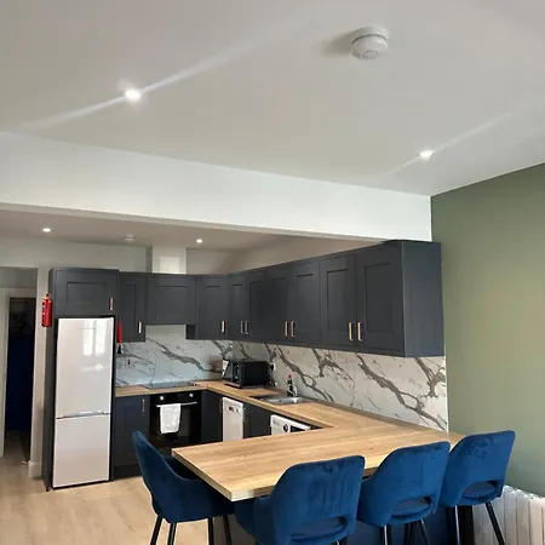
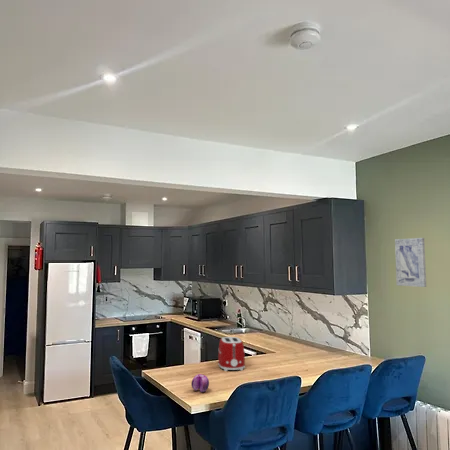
+ toaster (231, 353)
+ wall art (410, 262)
+ fruit (200, 383)
